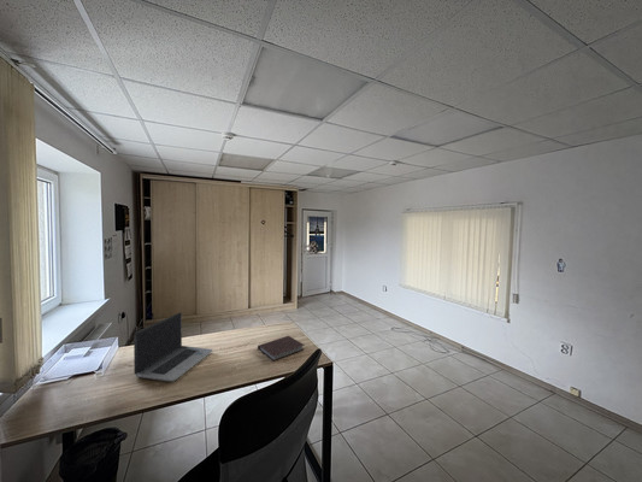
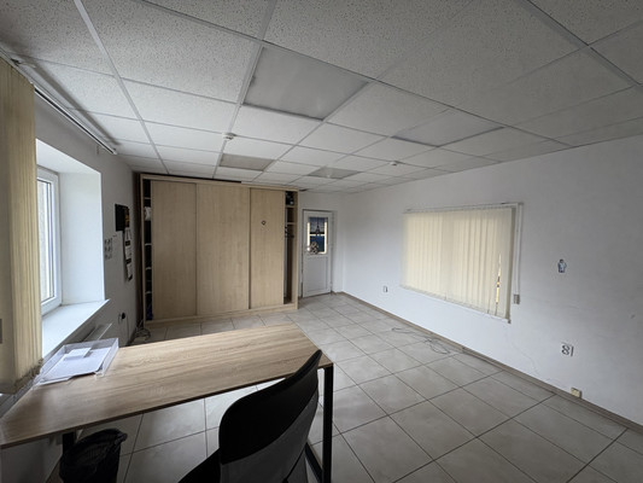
- notebook (281, 347)
- laptop computer (177, 343)
